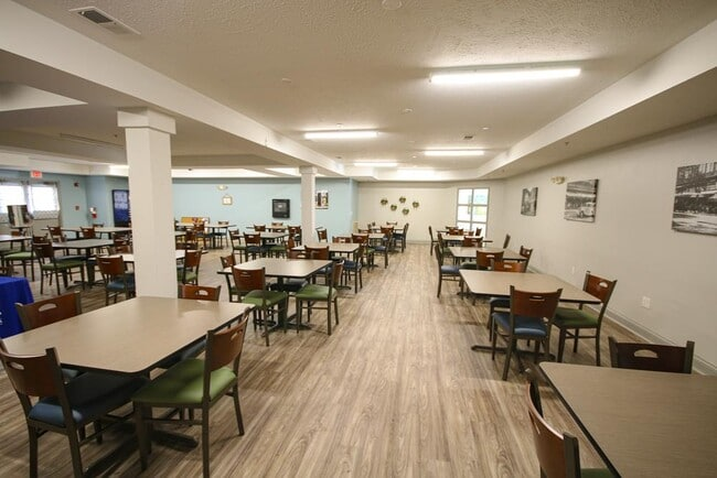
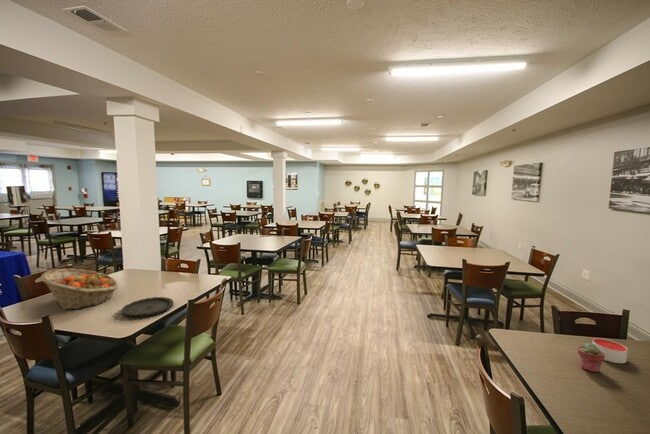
+ fruit basket (82, 285)
+ candle (609, 349)
+ potted succulent (590, 355)
+ plate (148, 306)
